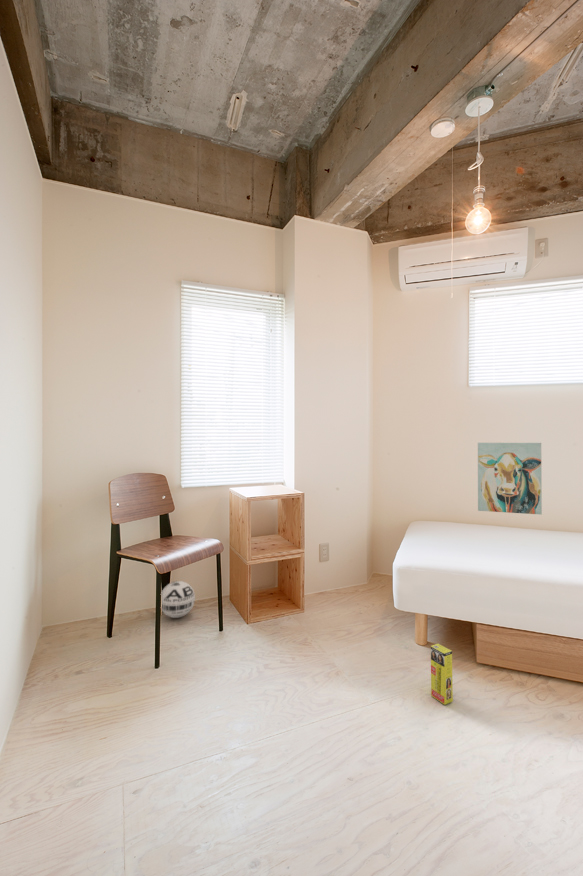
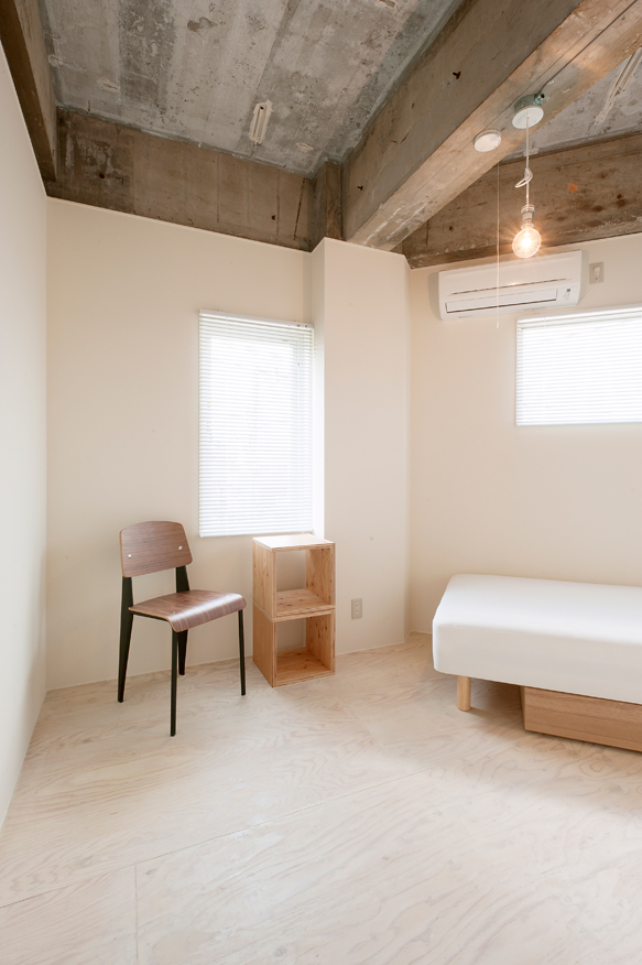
- box (441, 673)
- ball (177, 599)
- wall art (508, 477)
